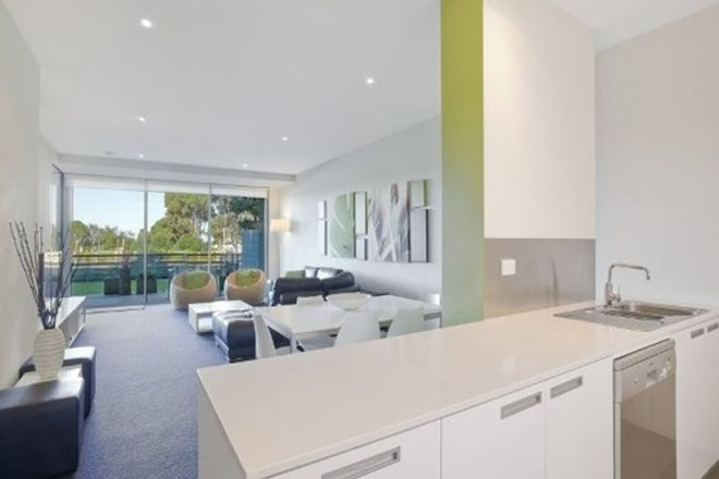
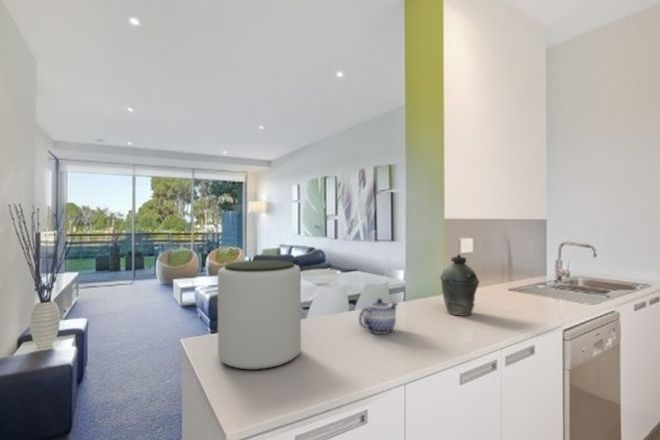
+ teapot (379, 314)
+ kettle (459, 283)
+ plant pot (260, 309)
